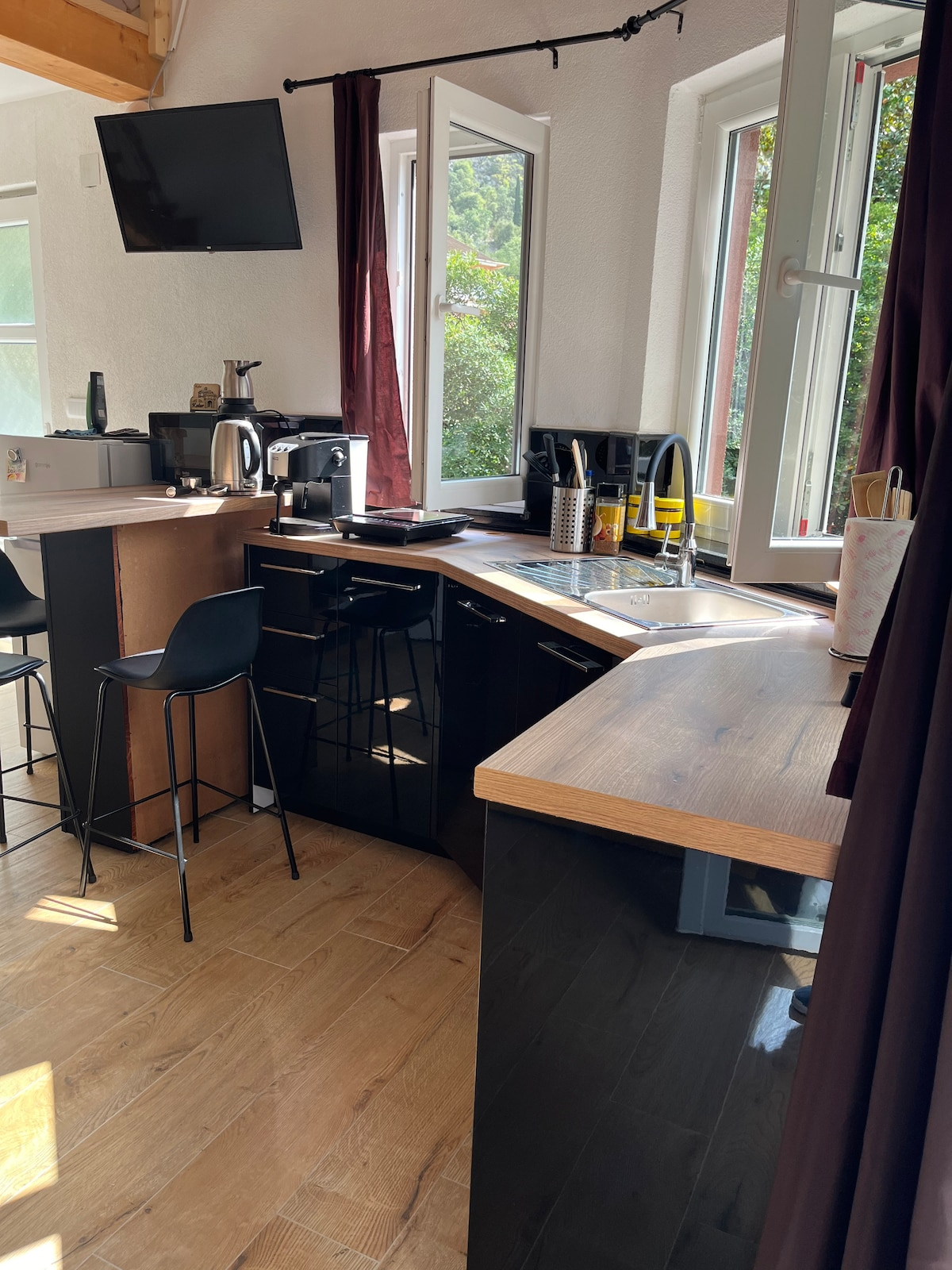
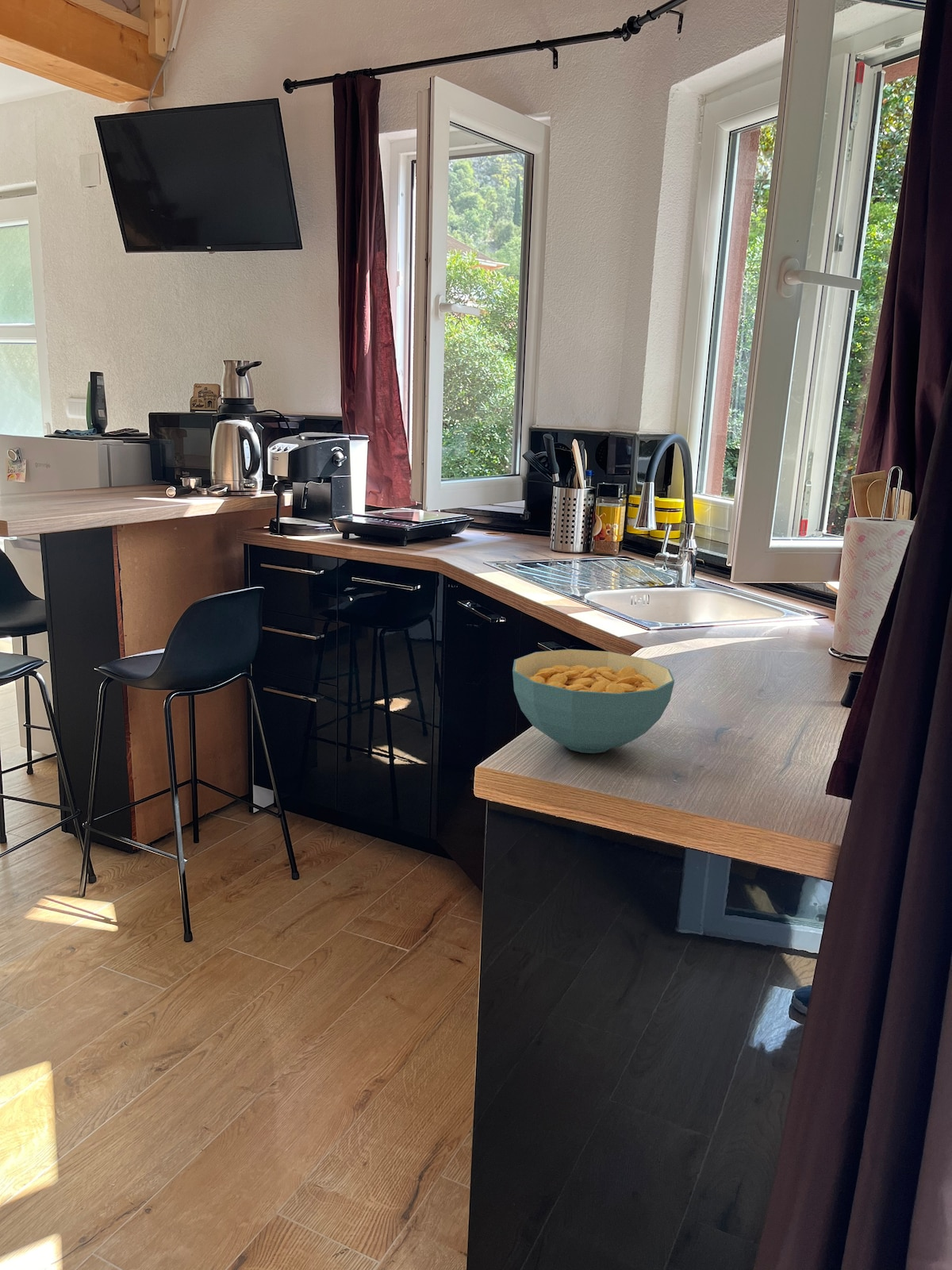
+ cereal bowl (589, 707)
